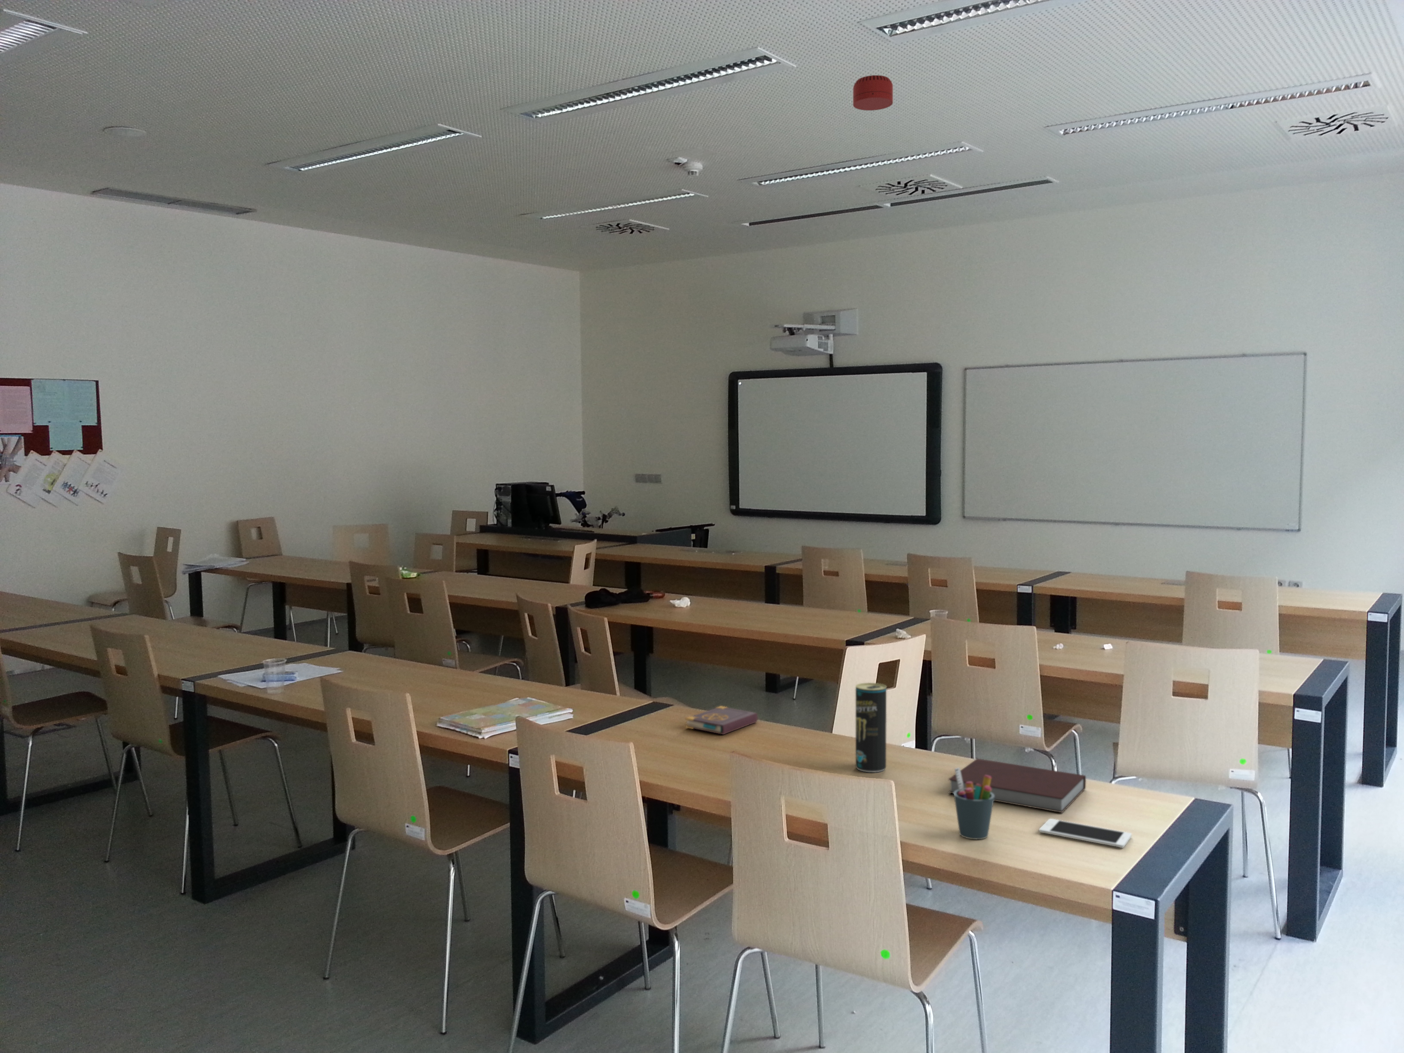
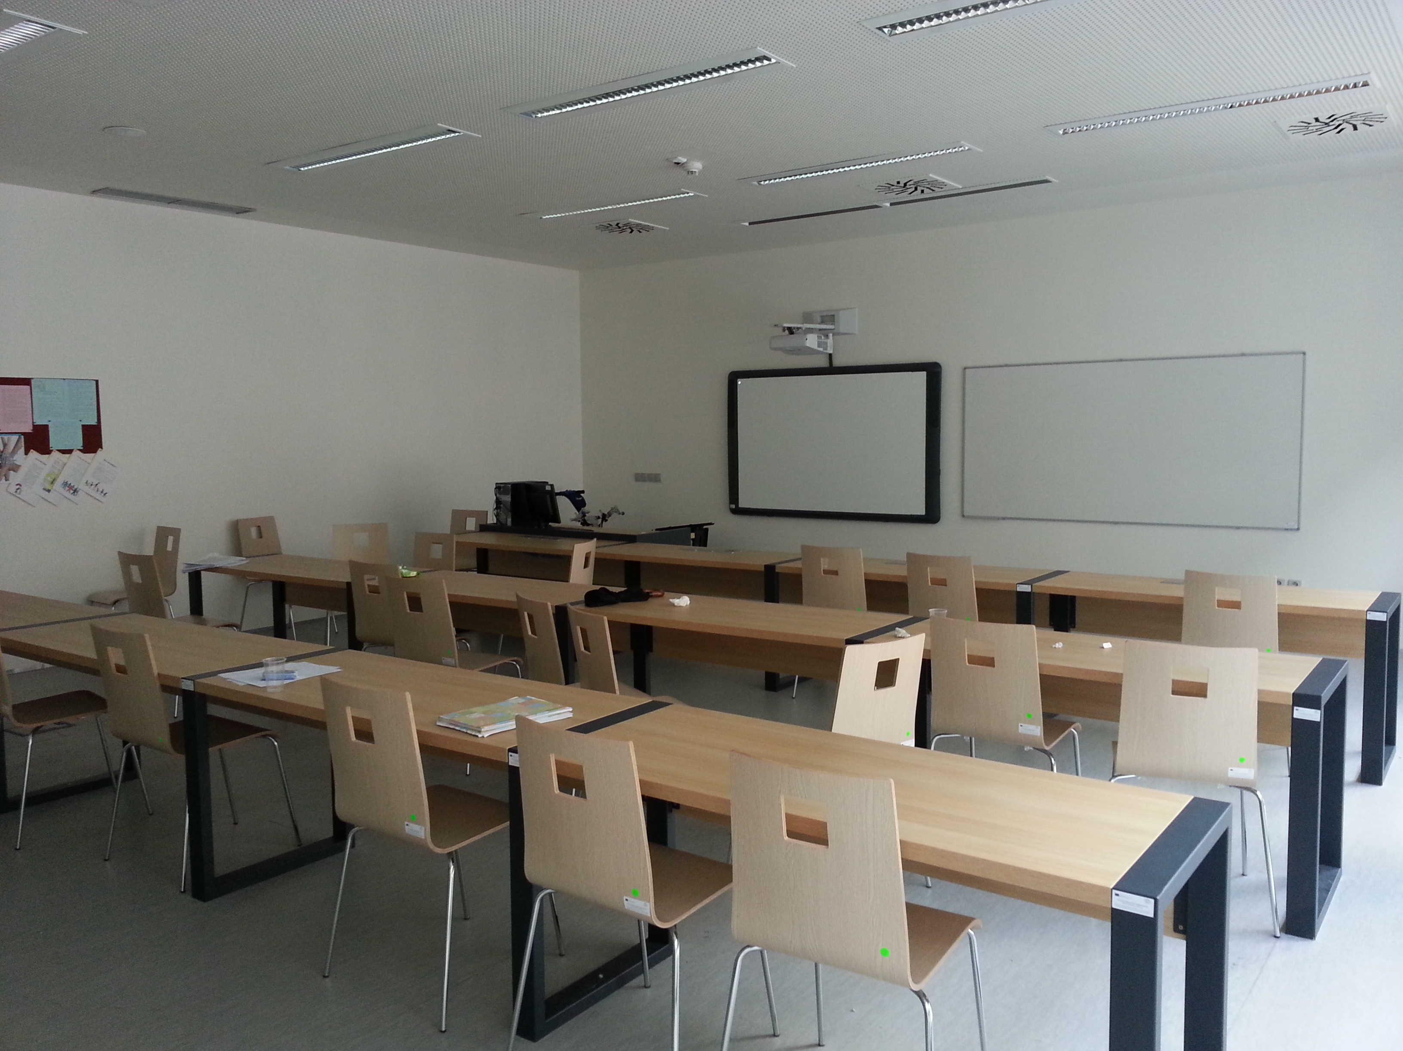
- smoke detector (872, 92)
- book (722, 720)
- beverage can (871, 727)
- notebook (1017, 784)
- pen holder (974, 803)
- cell phone (1085, 832)
